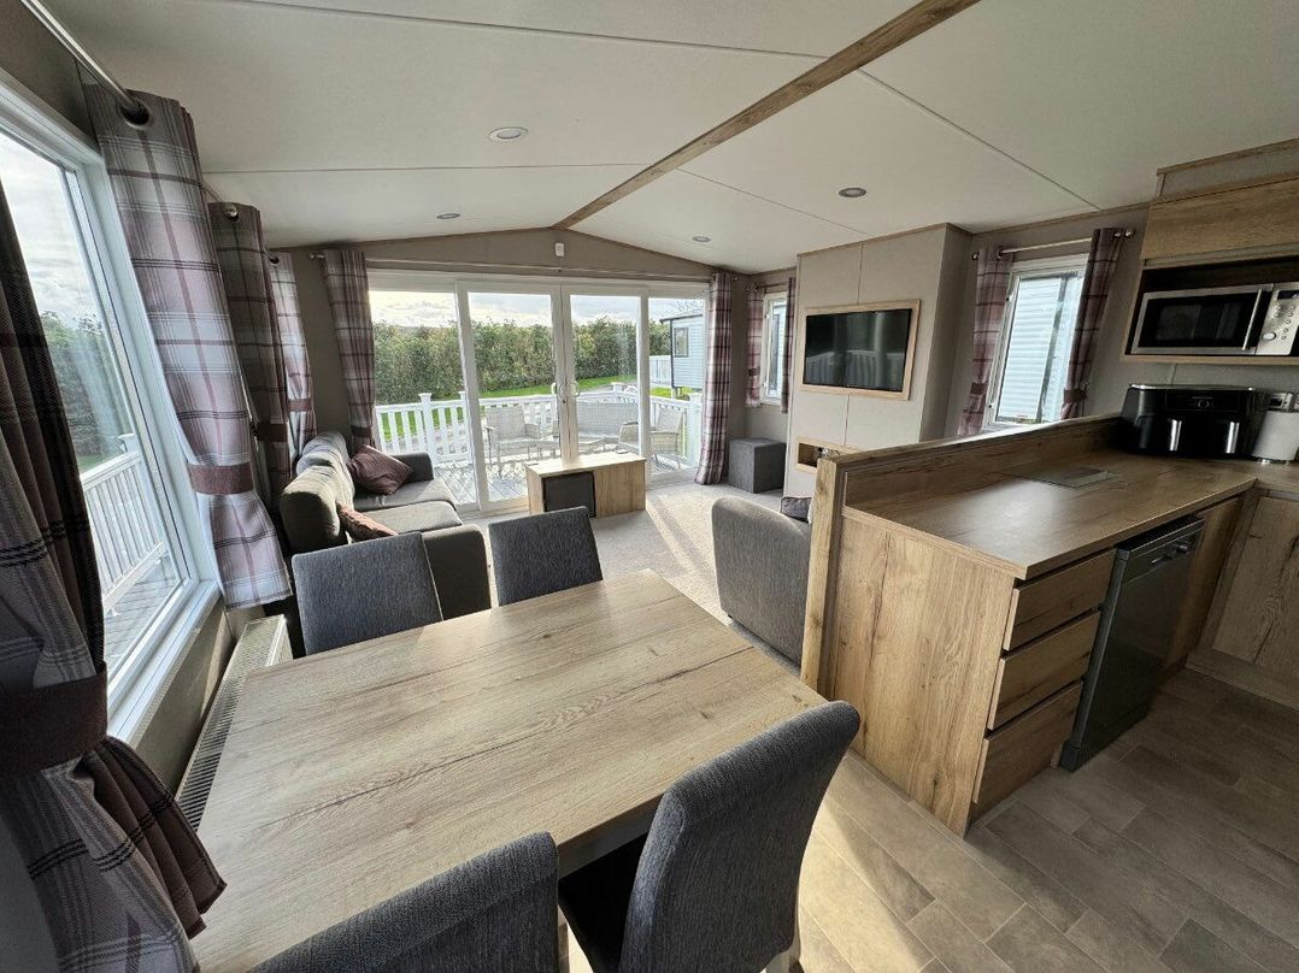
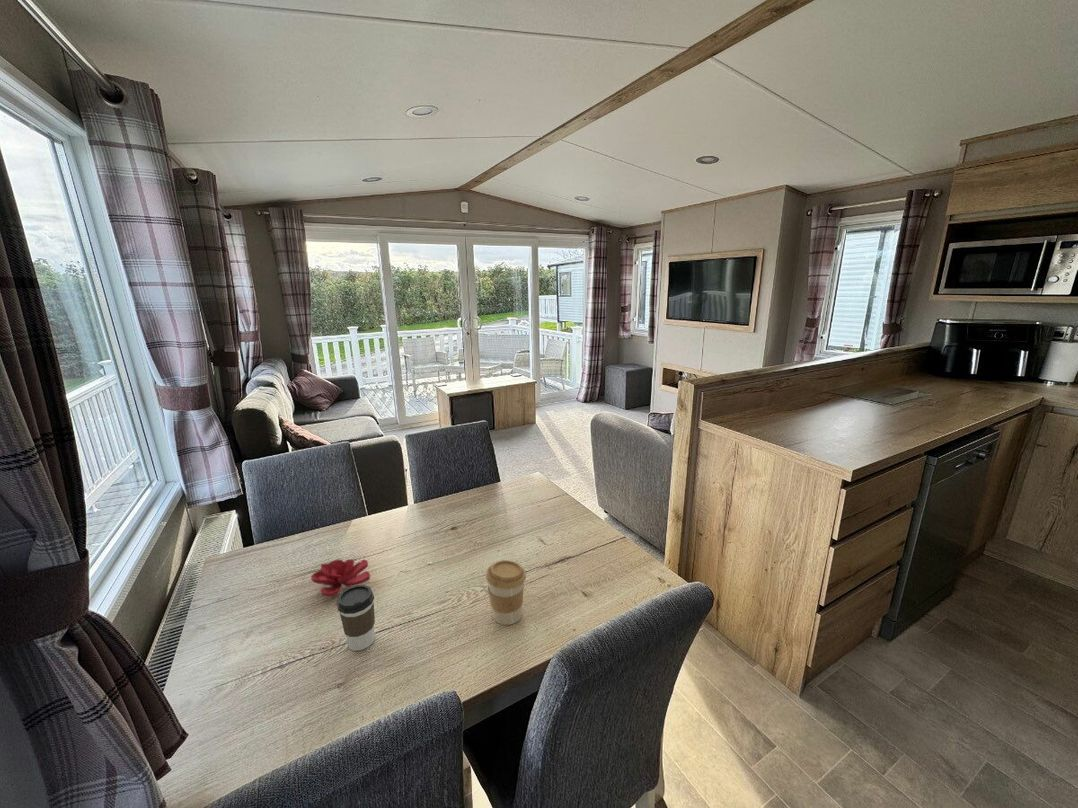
+ flower (340, 577)
+ coffee cup (358, 618)
+ coffee cup (506, 590)
